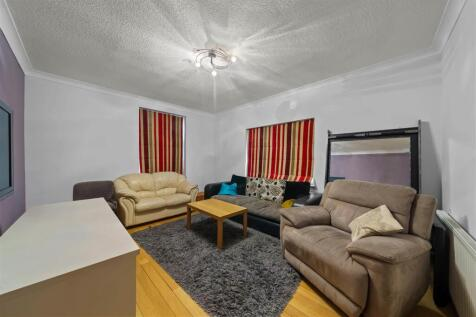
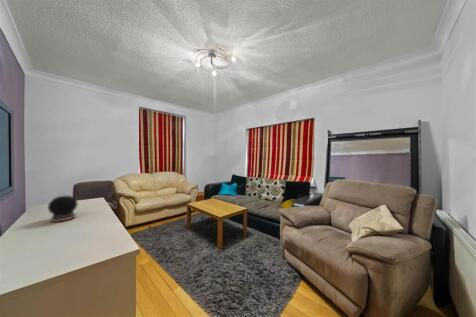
+ speaker (63, 207)
